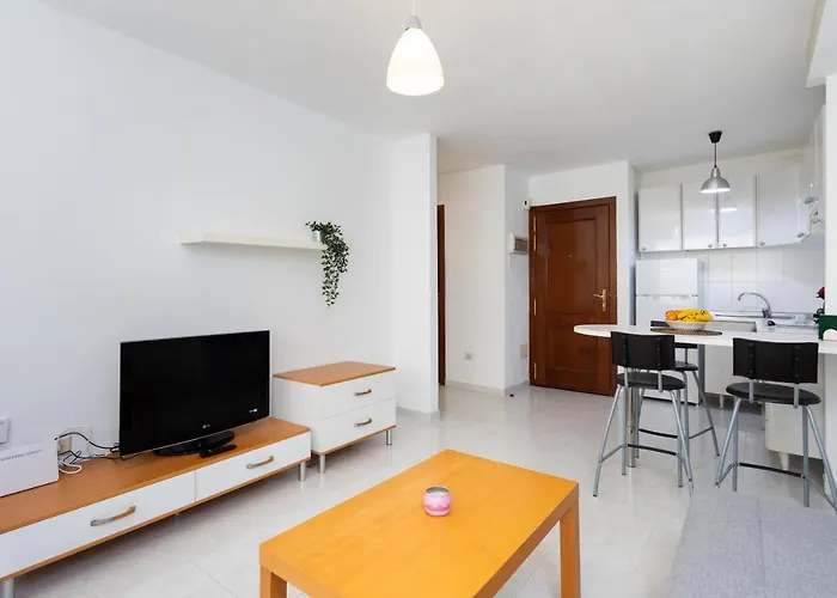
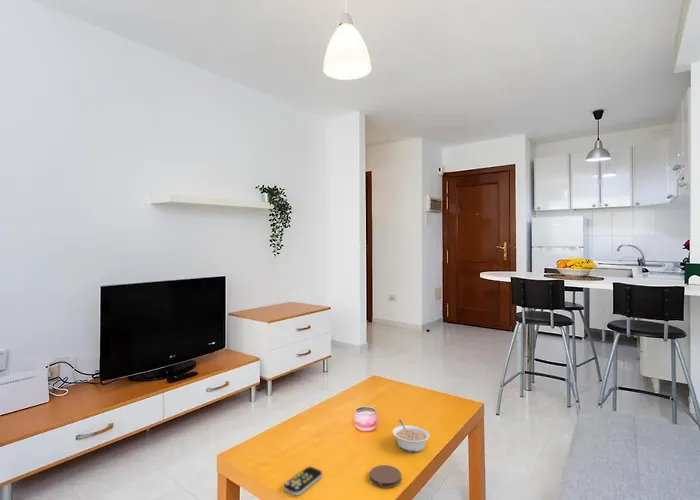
+ legume (409, 437)
+ remote control (303, 480)
+ coaster (385, 475)
